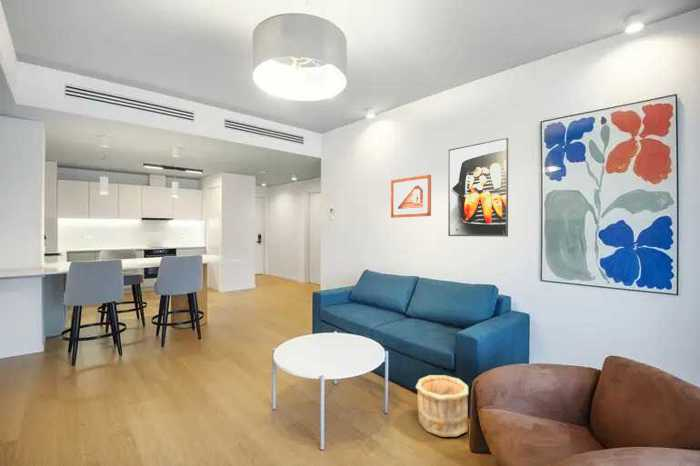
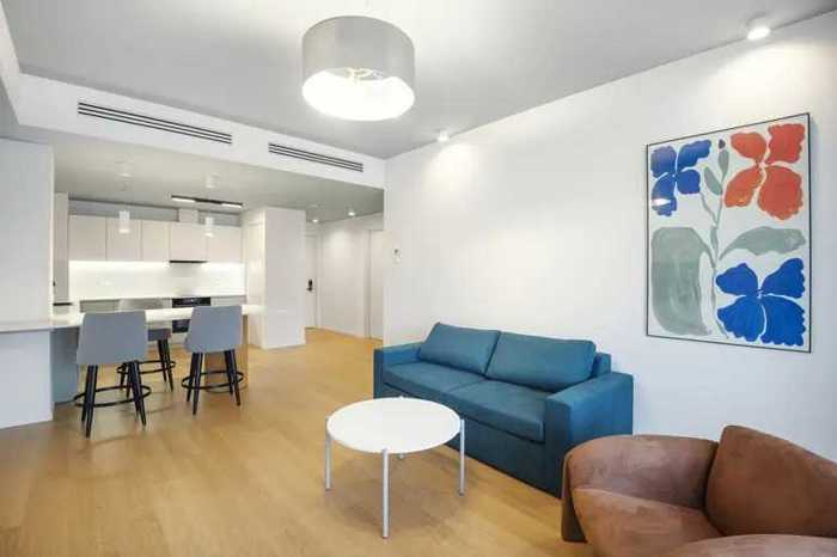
- picture frame (410, 197)
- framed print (476, 190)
- wooden bucket (442, 404)
